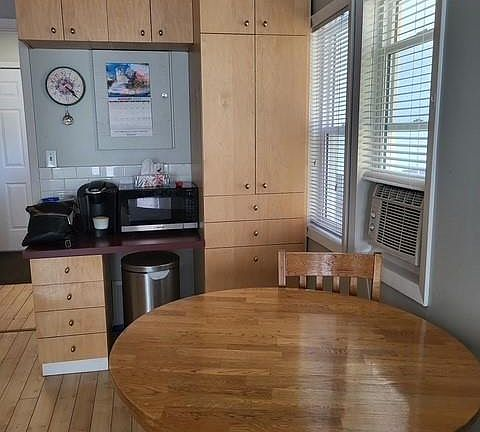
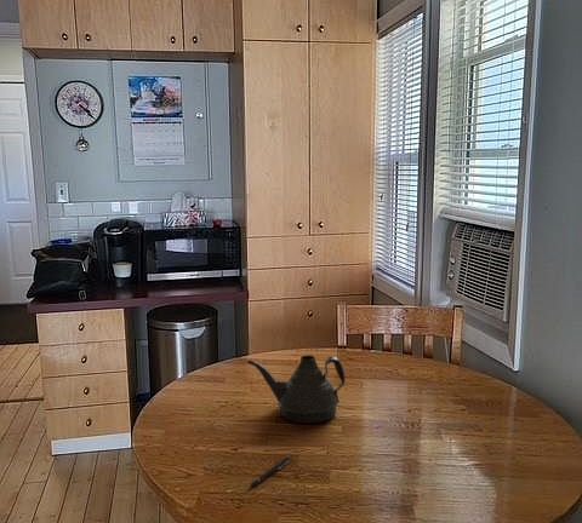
+ teapot (296, 384)
+ pen (270, 471)
